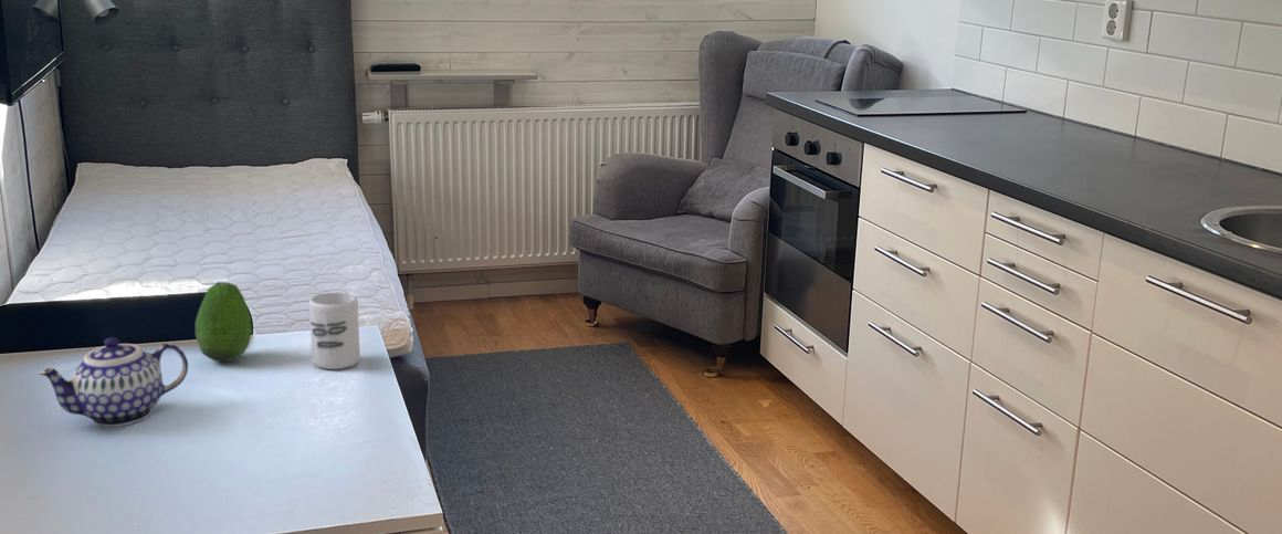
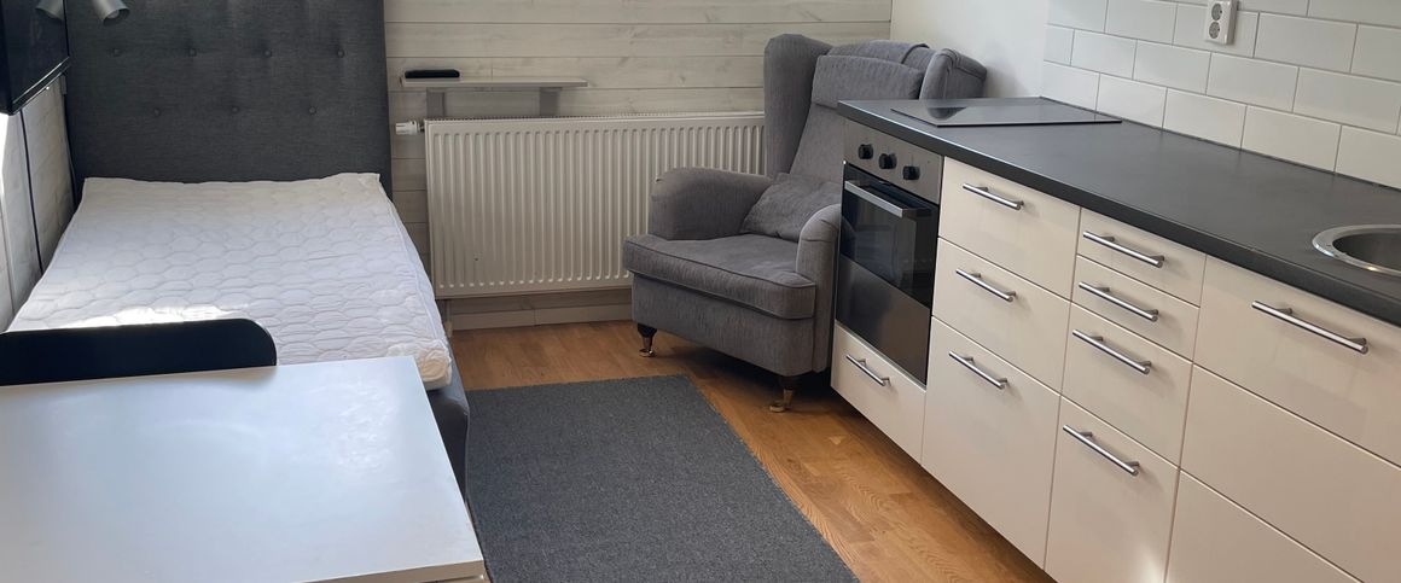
- fruit (222, 321)
- cup (334, 331)
- teapot (116, 377)
